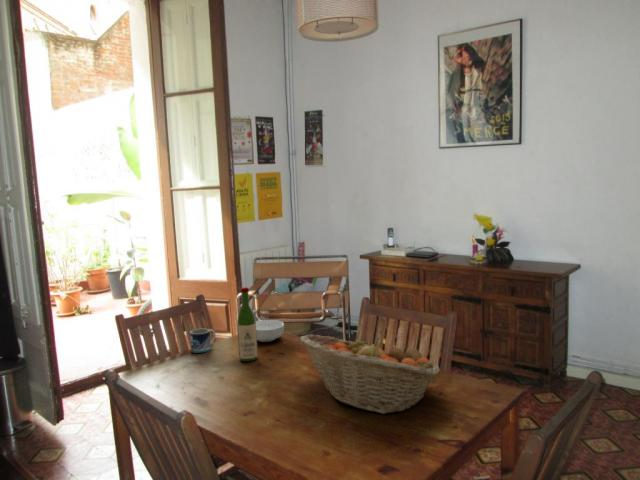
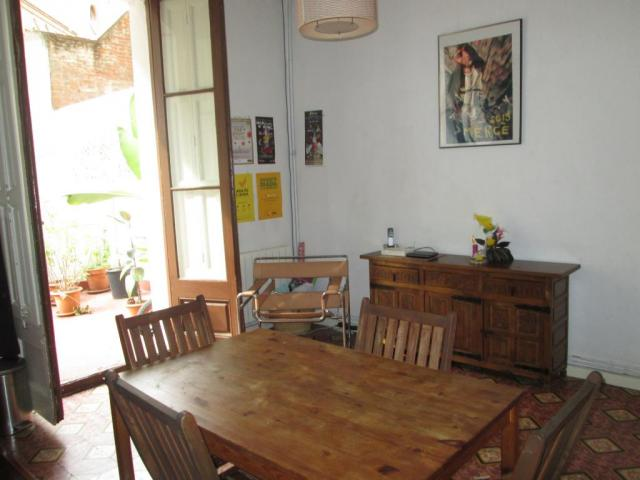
- mug (203, 339)
- fruit basket (367, 364)
- wine bottle (246, 323)
- cereal bowl (266, 332)
